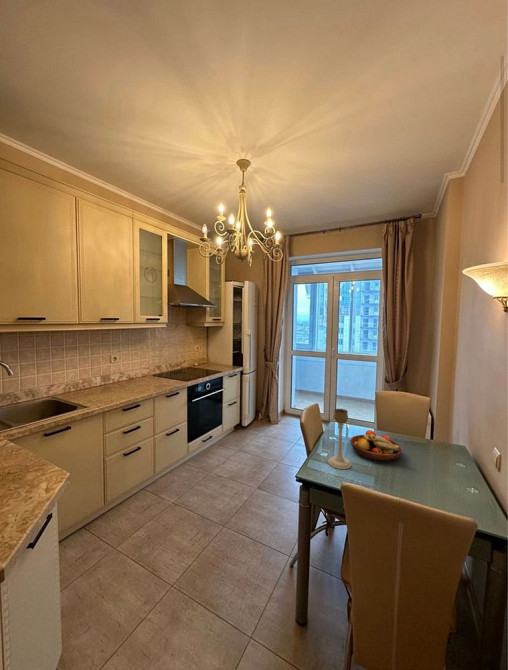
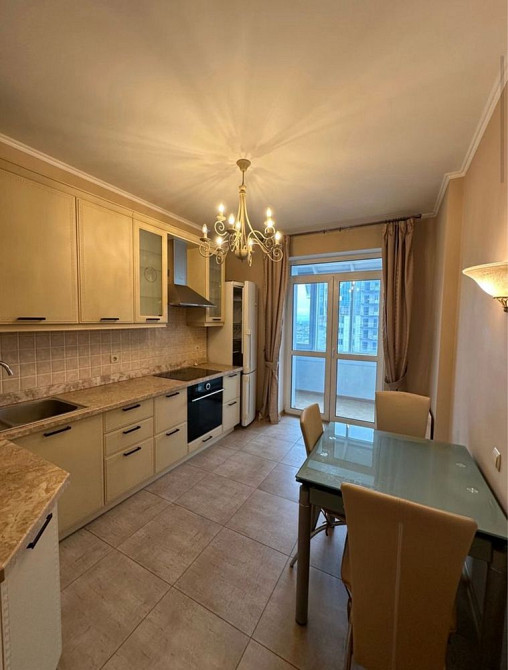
- candle holder (340, 437)
- fruit bowl (375, 442)
